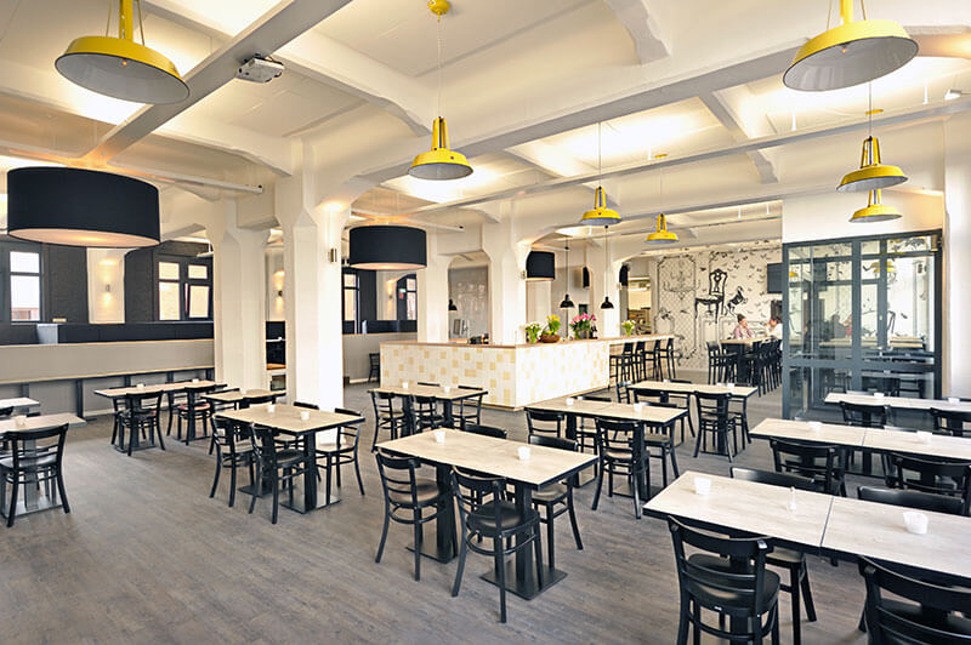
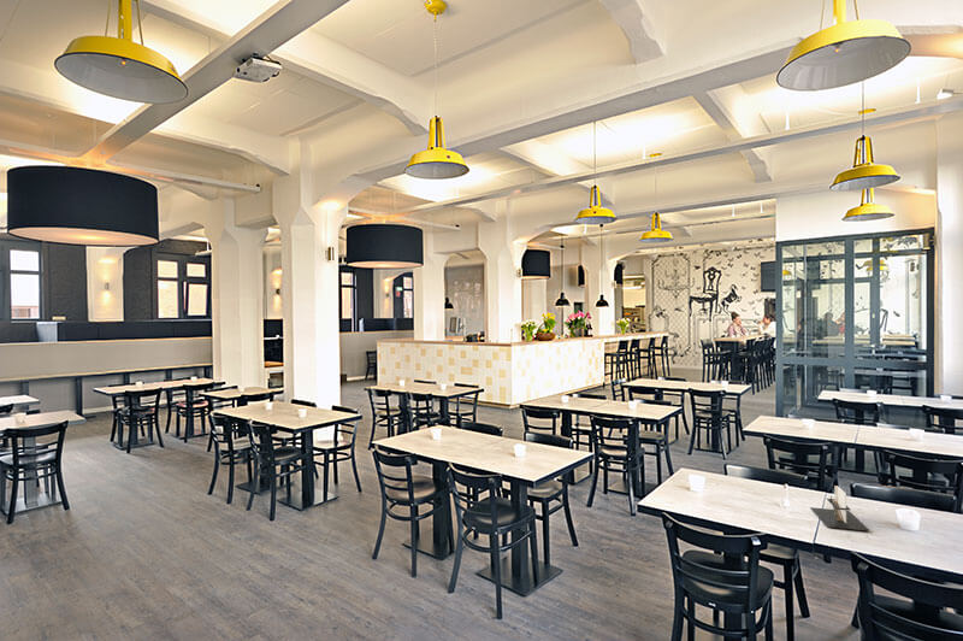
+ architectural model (838, 504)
